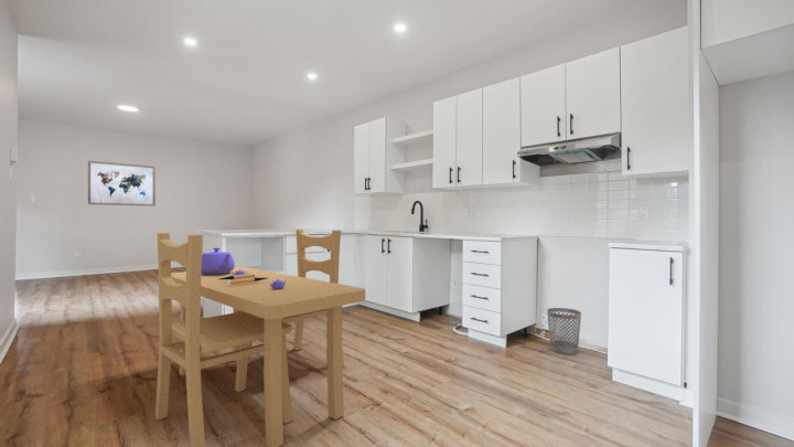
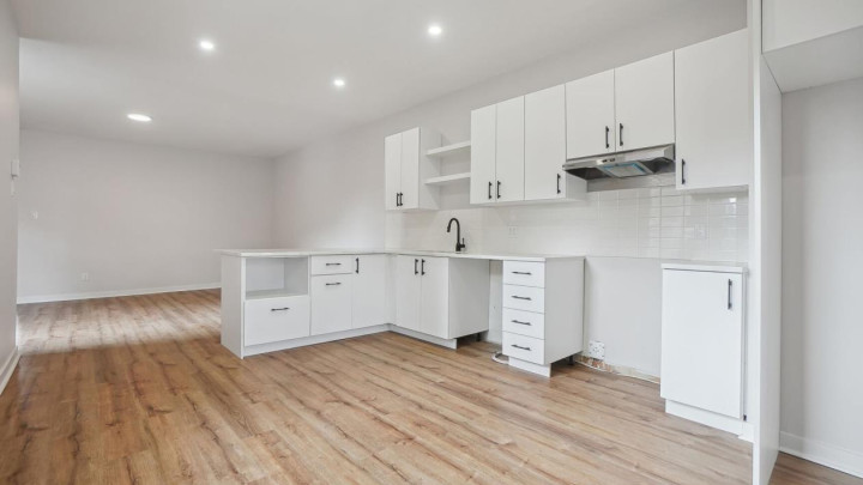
- wall art (122, 184)
- dining set (264, 309)
- wastebasket (562, 330)
